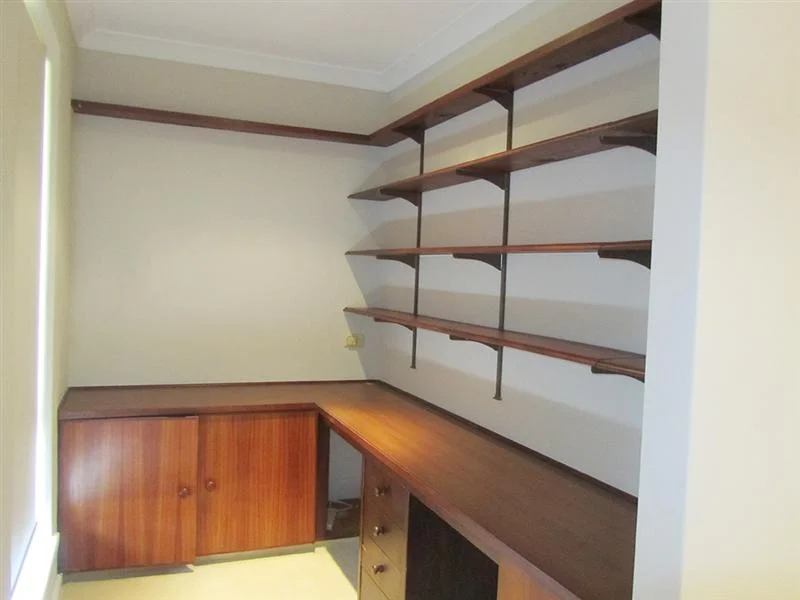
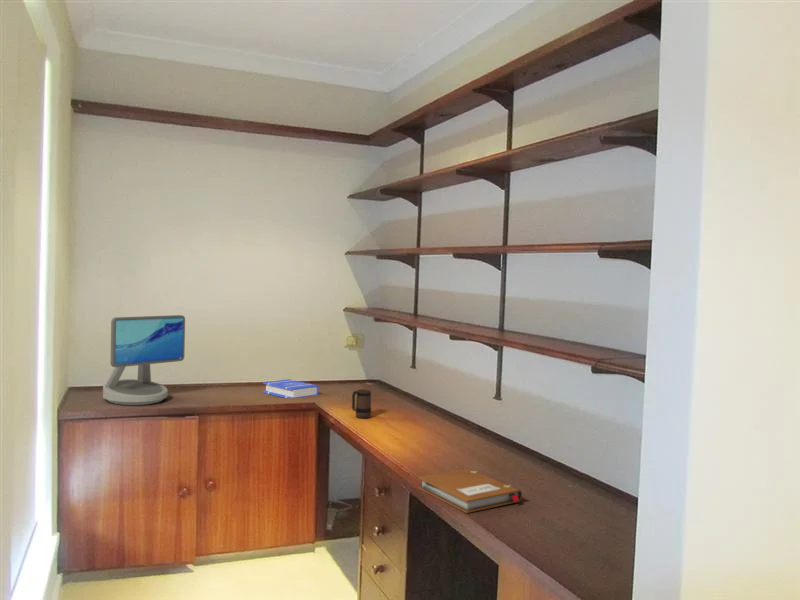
+ notebook (470, 489)
+ computer monitor (136, 357)
+ book (290, 388)
+ mug (360, 403)
